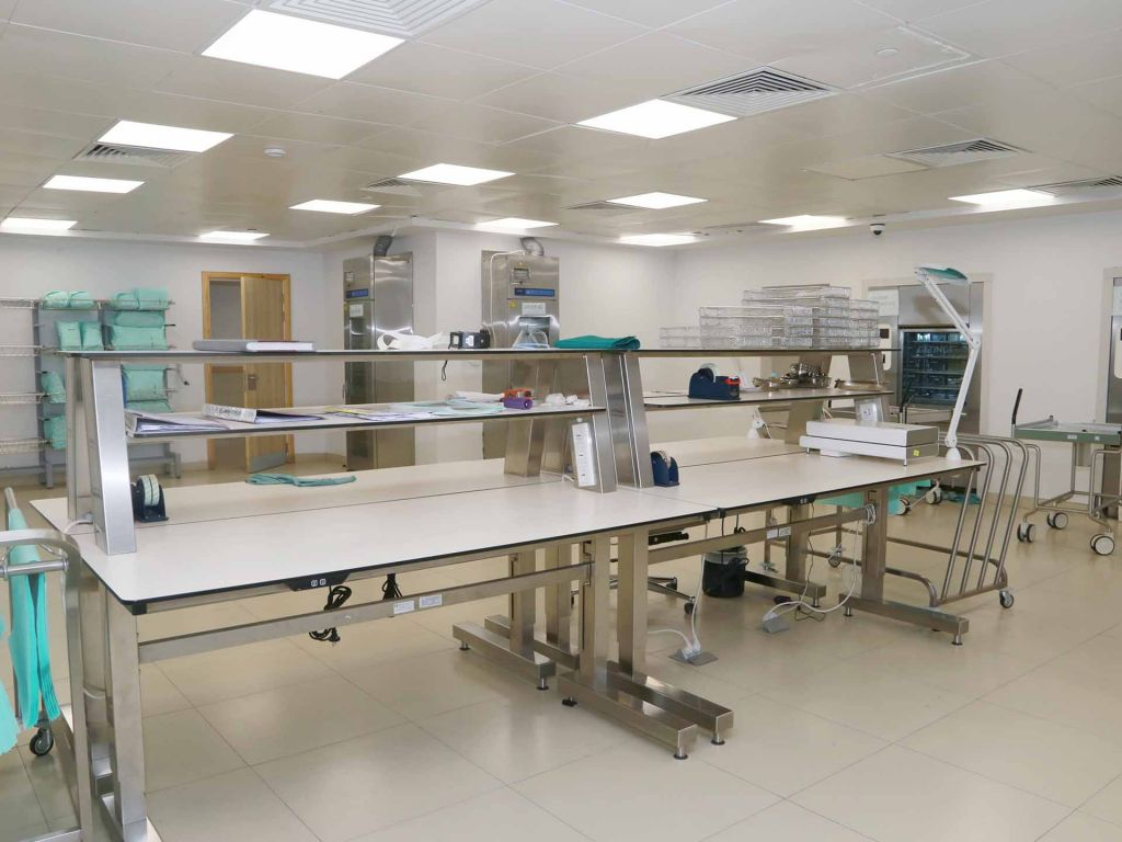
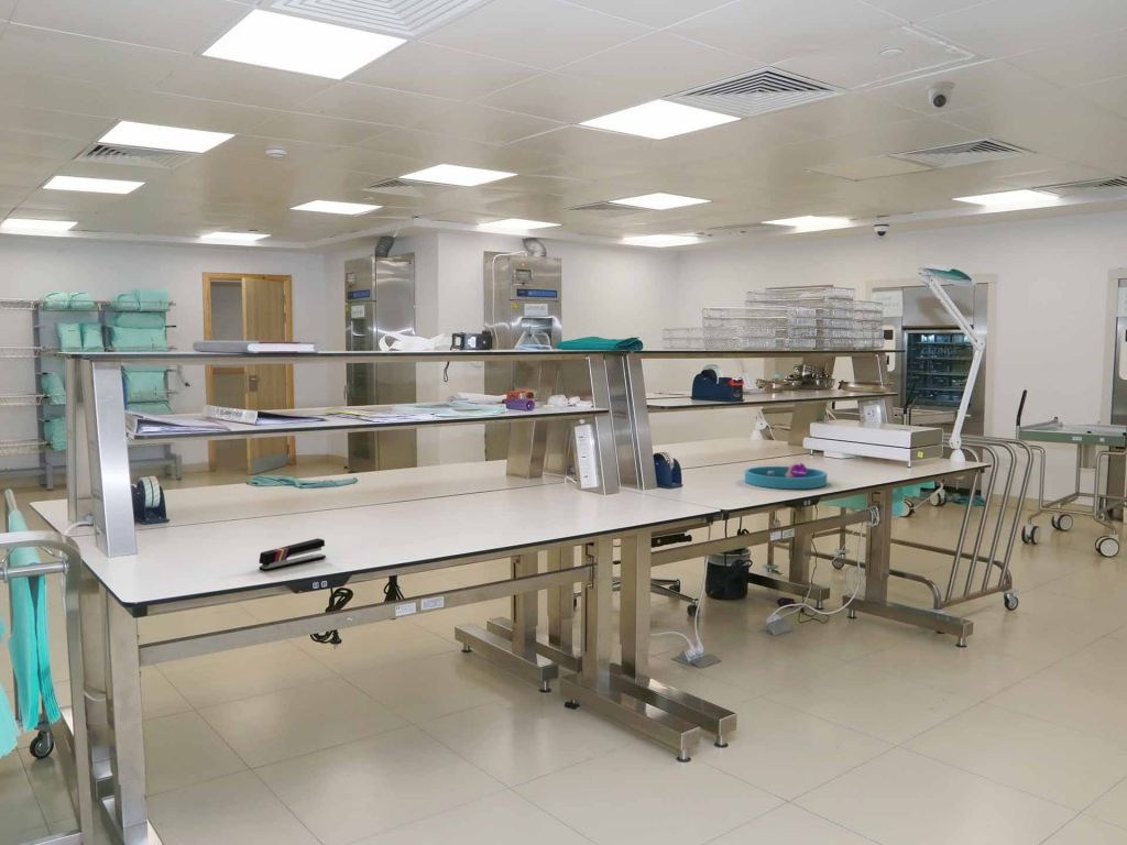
+ storage tray (785, 474)
+ security camera (939, 97)
+ stapler (293, 553)
